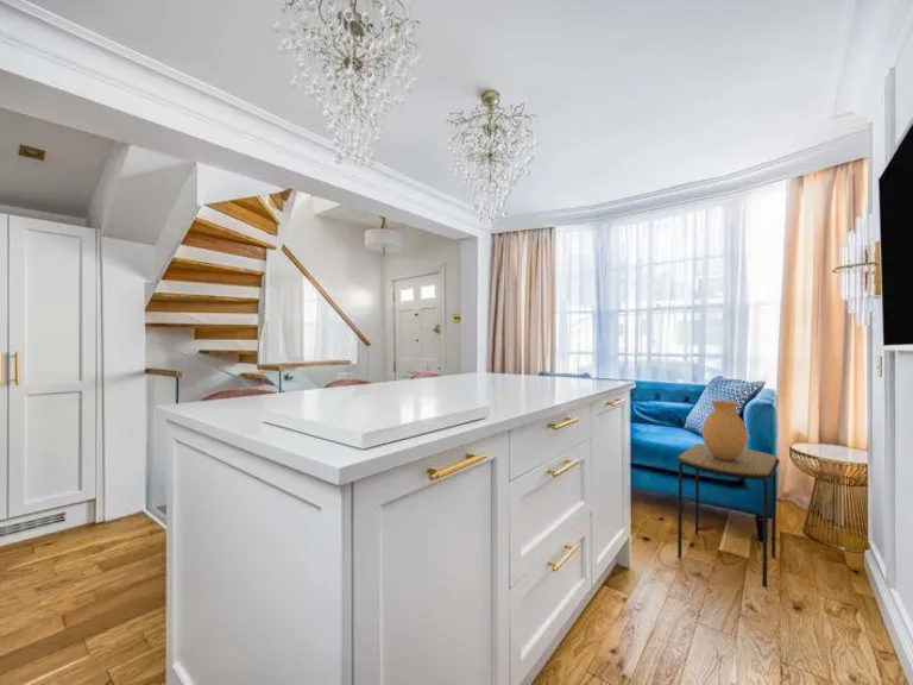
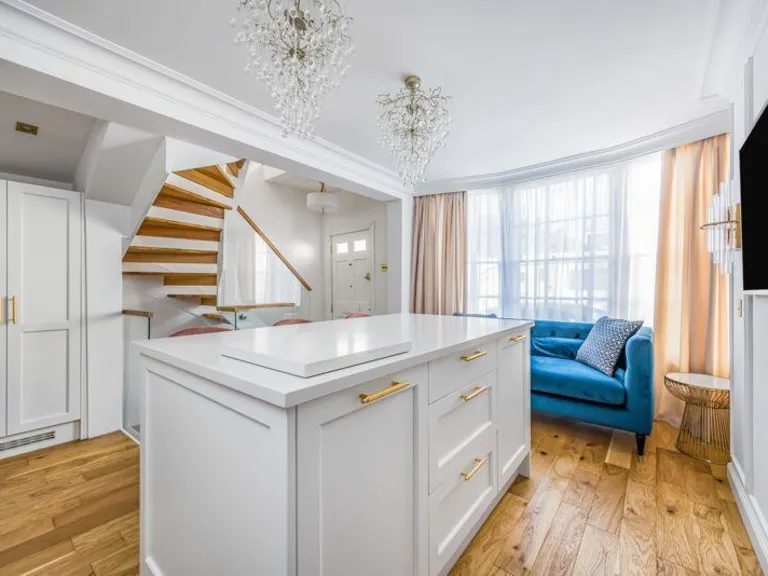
- vase (724, 429)
- side table (698, 507)
